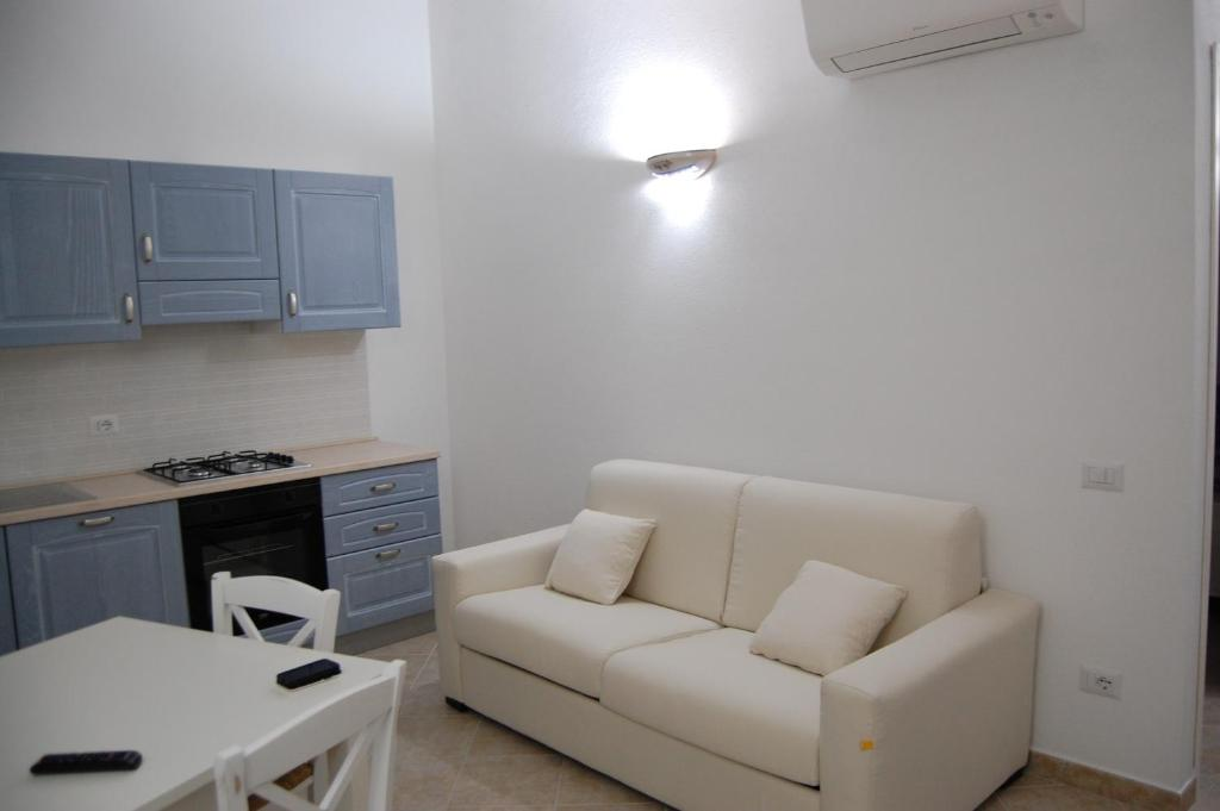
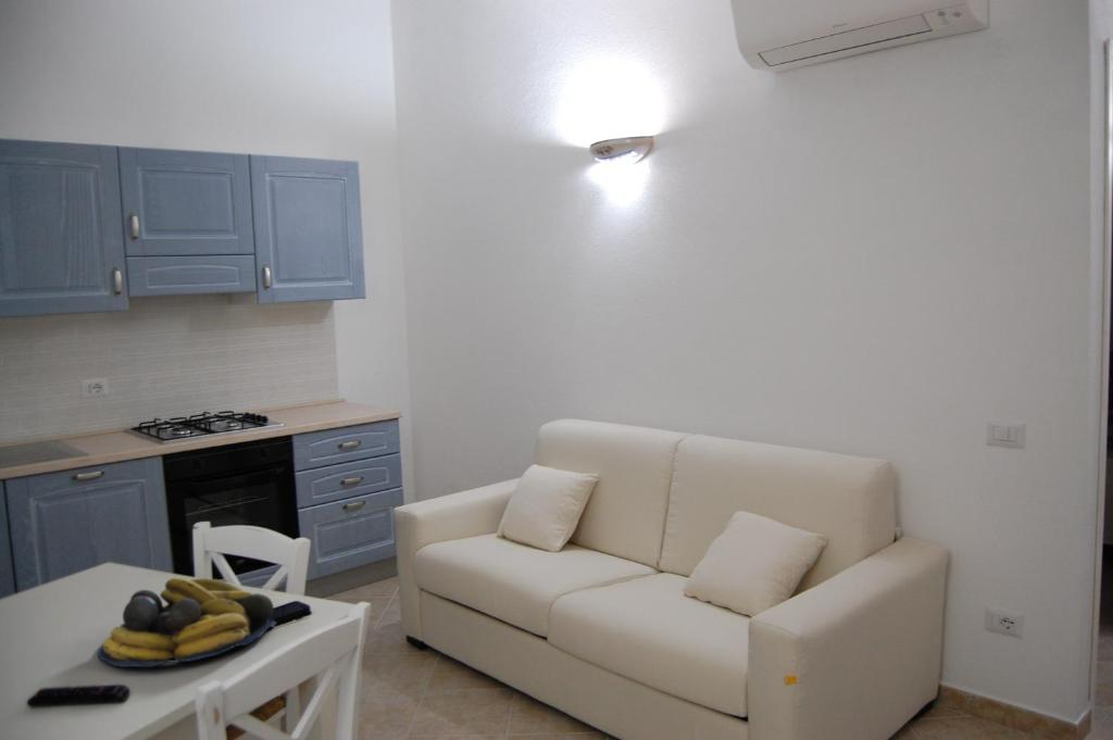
+ fruit bowl (186, 609)
